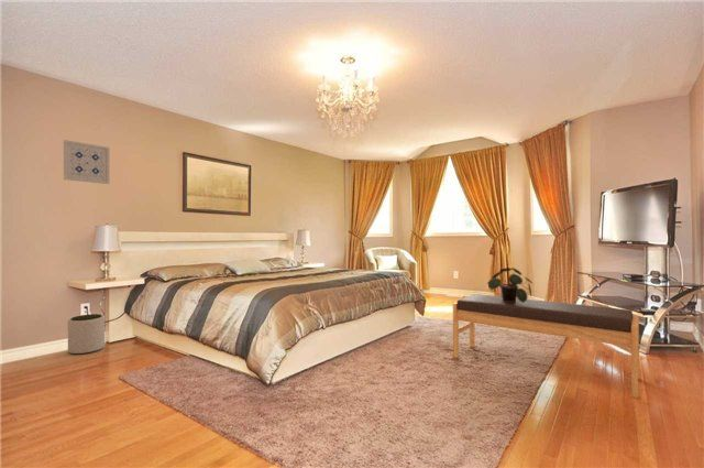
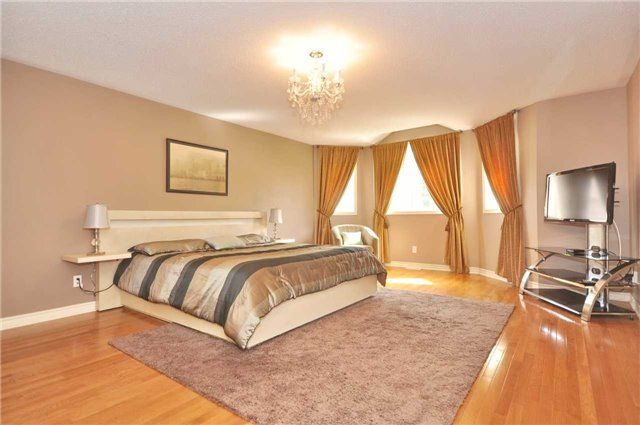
- bench (540, 333)
- potted plant (509, 284)
- wall art (87, 162)
- plant pot (86, 333)
